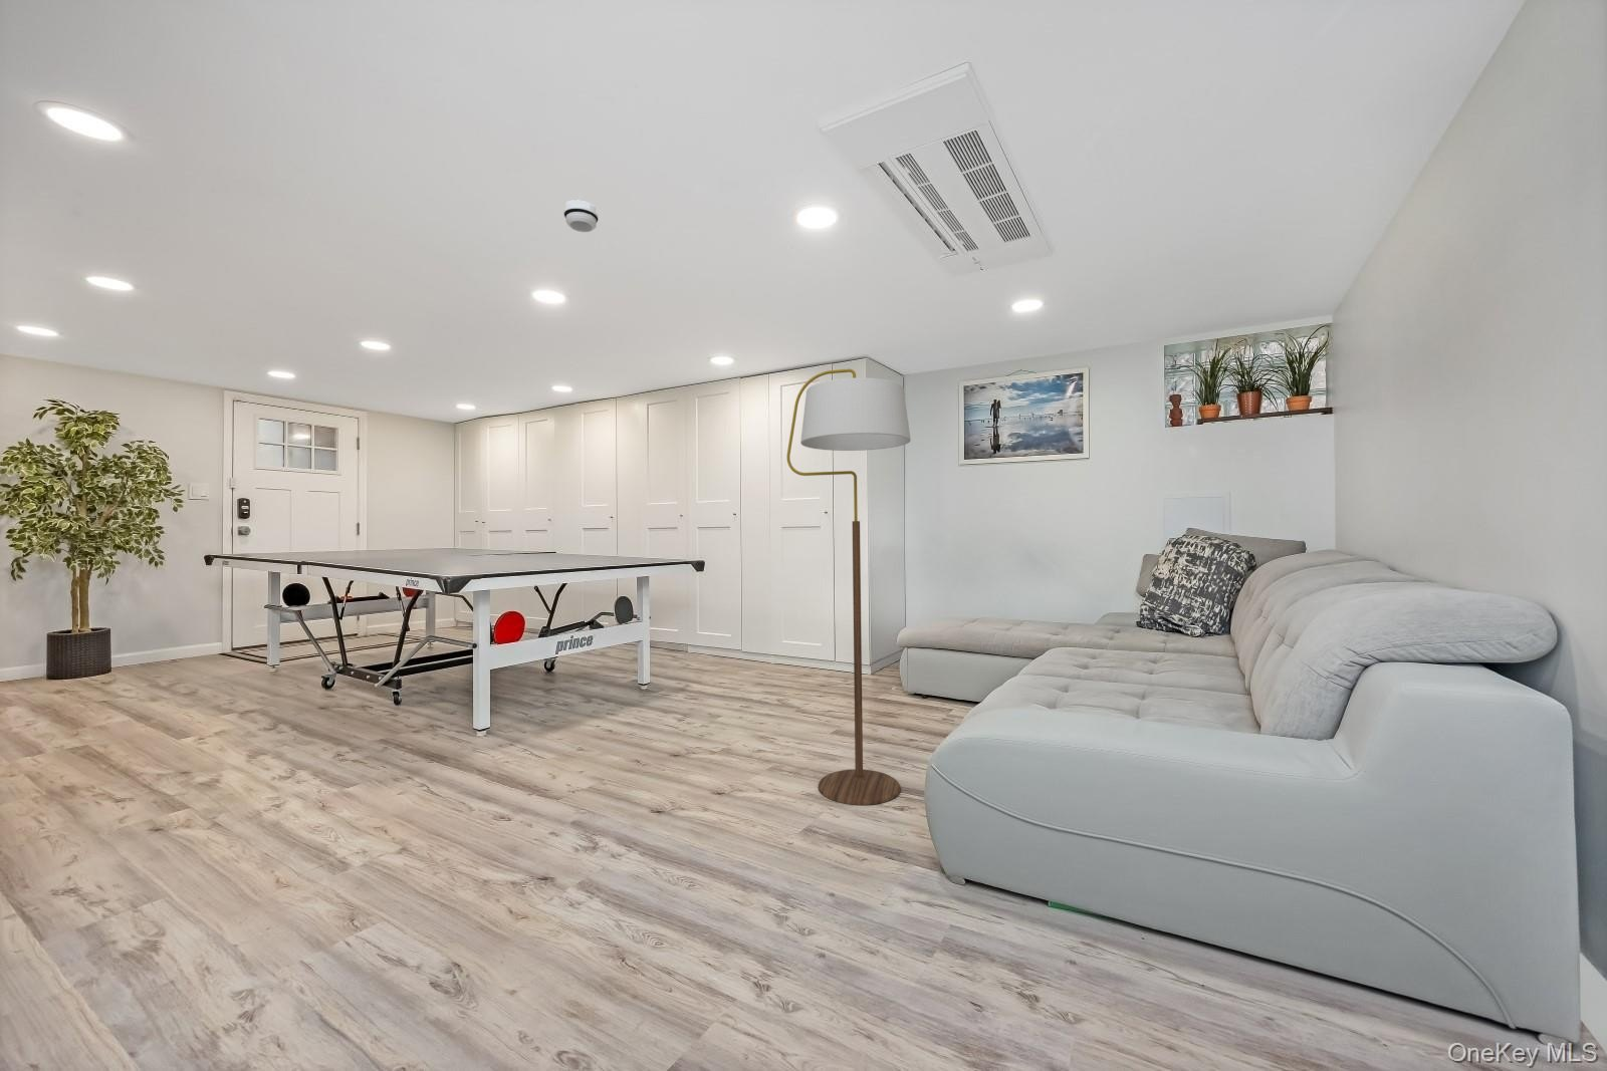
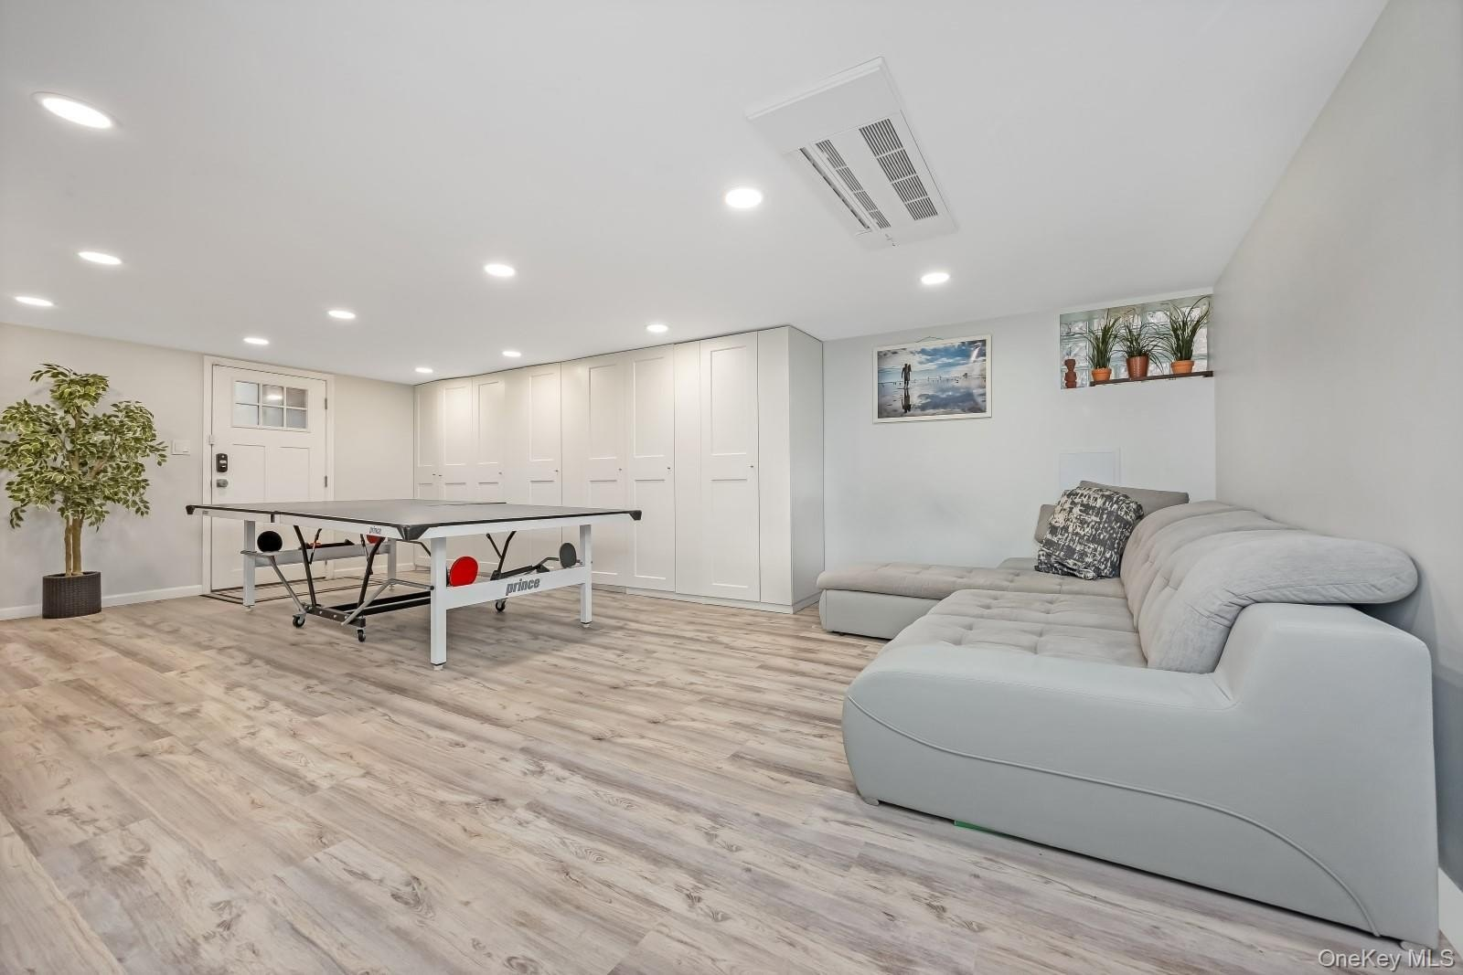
- smoke detector (581, 216)
- floor lamp (853, 577)
